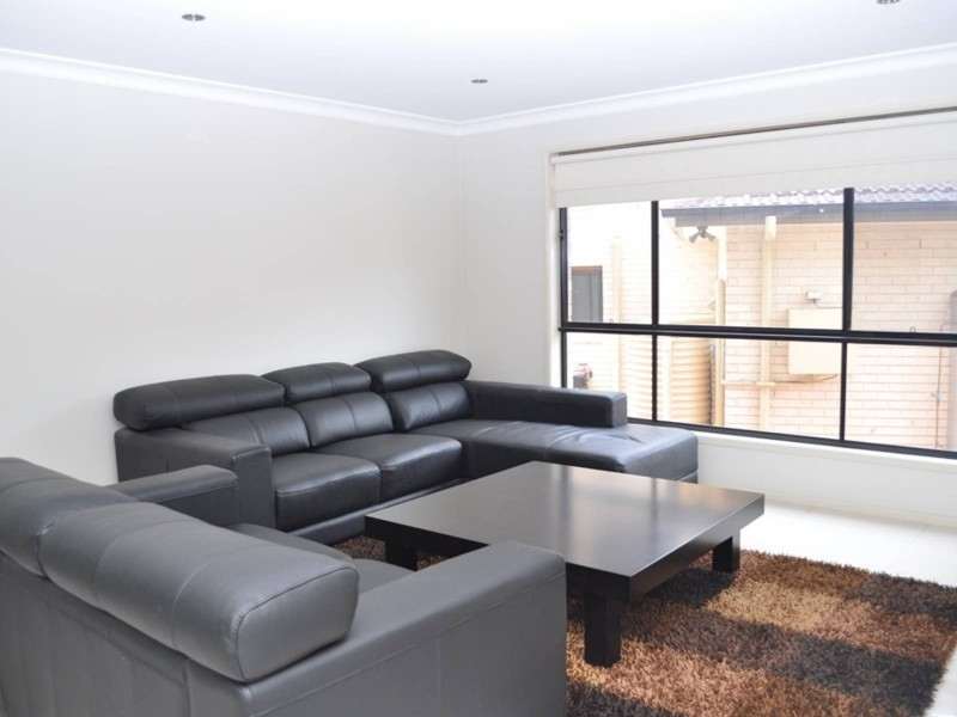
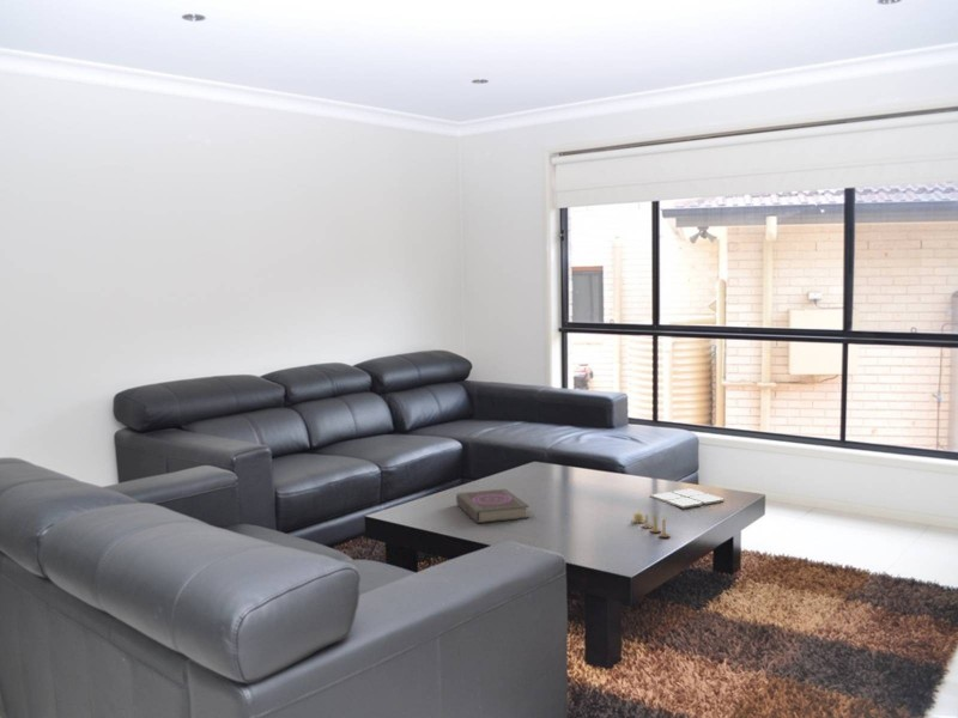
+ book (491, 505)
+ candle (647, 519)
+ drink coaster (686, 498)
